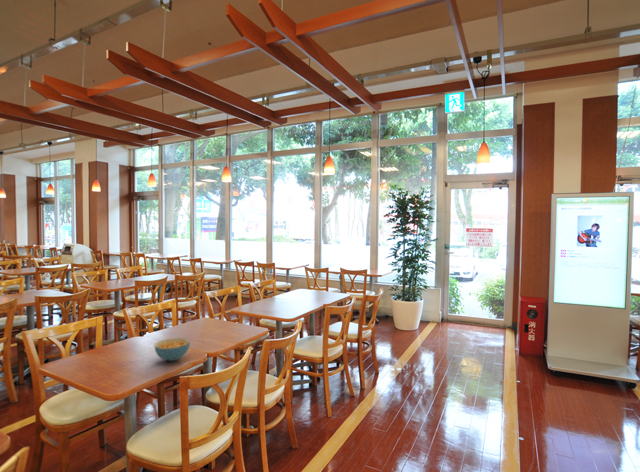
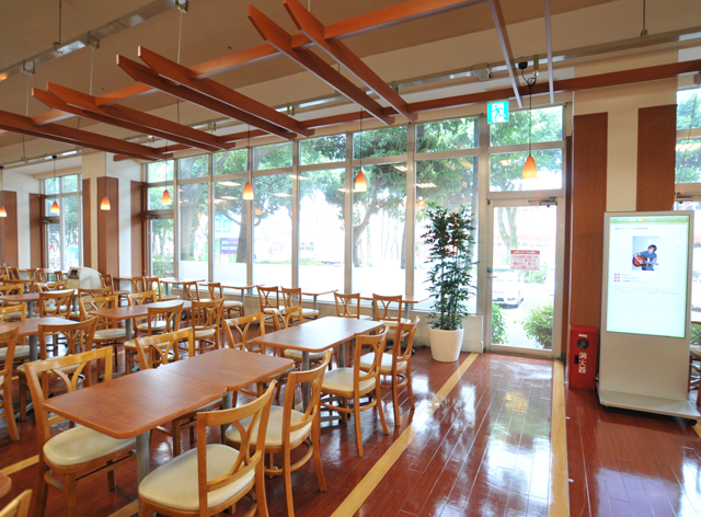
- cereal bowl (172, 351)
